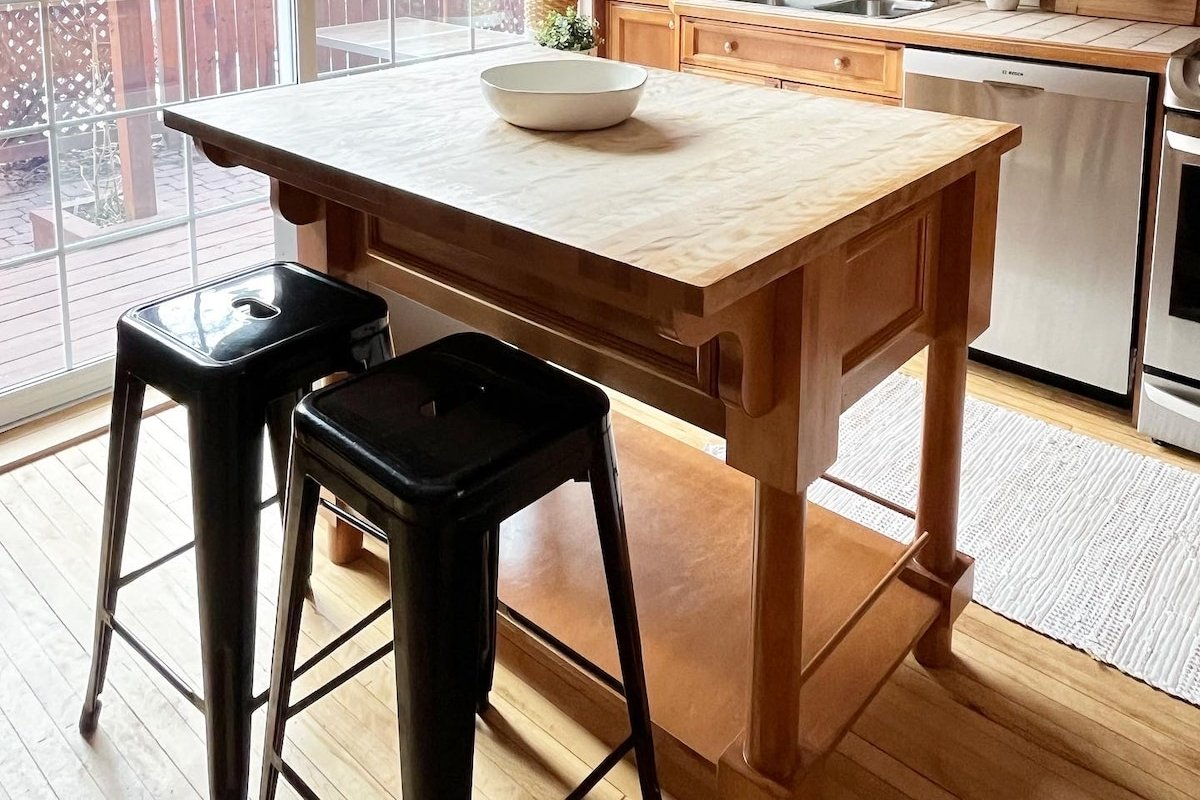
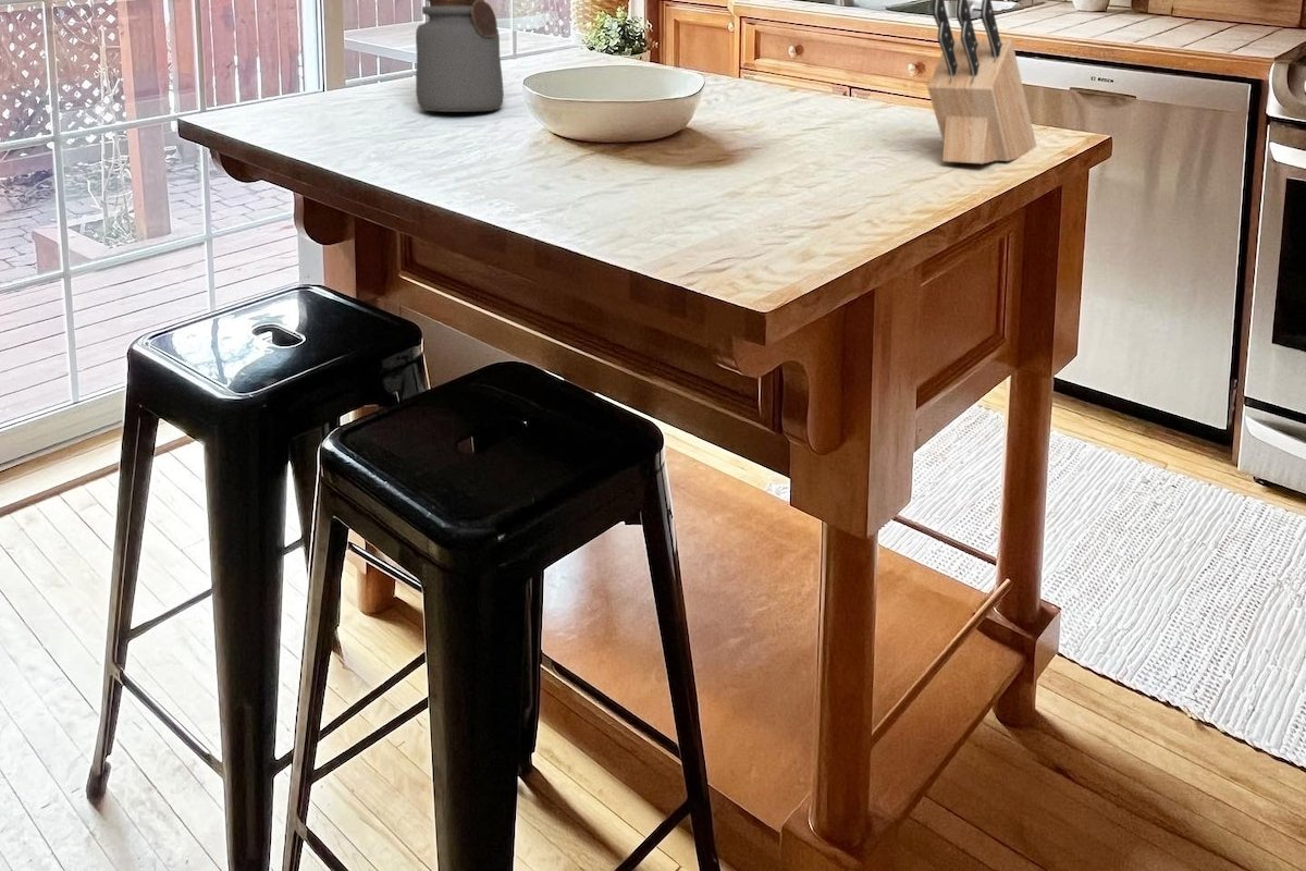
+ knife block (983, 79)
+ jar (458, 49)
